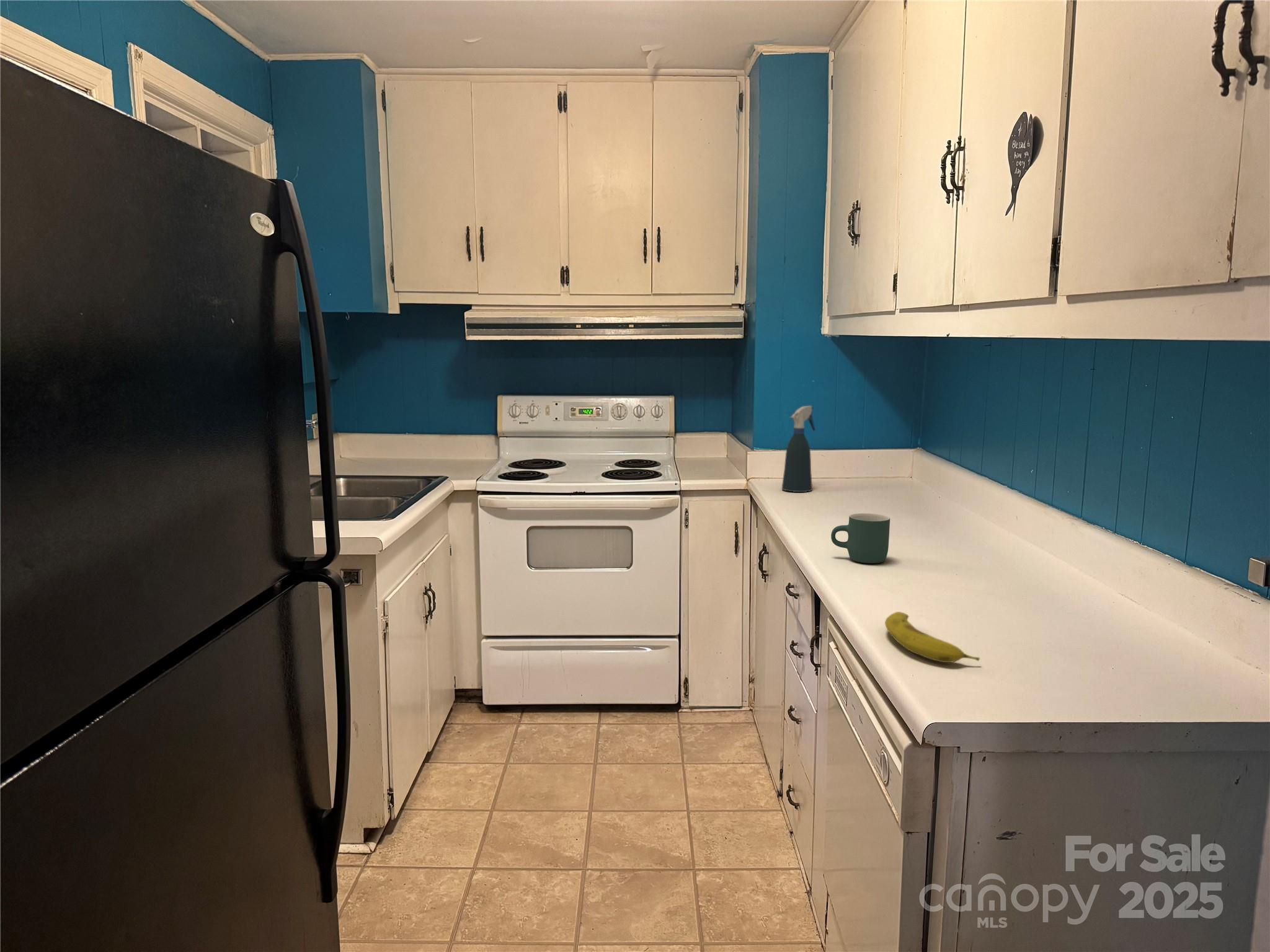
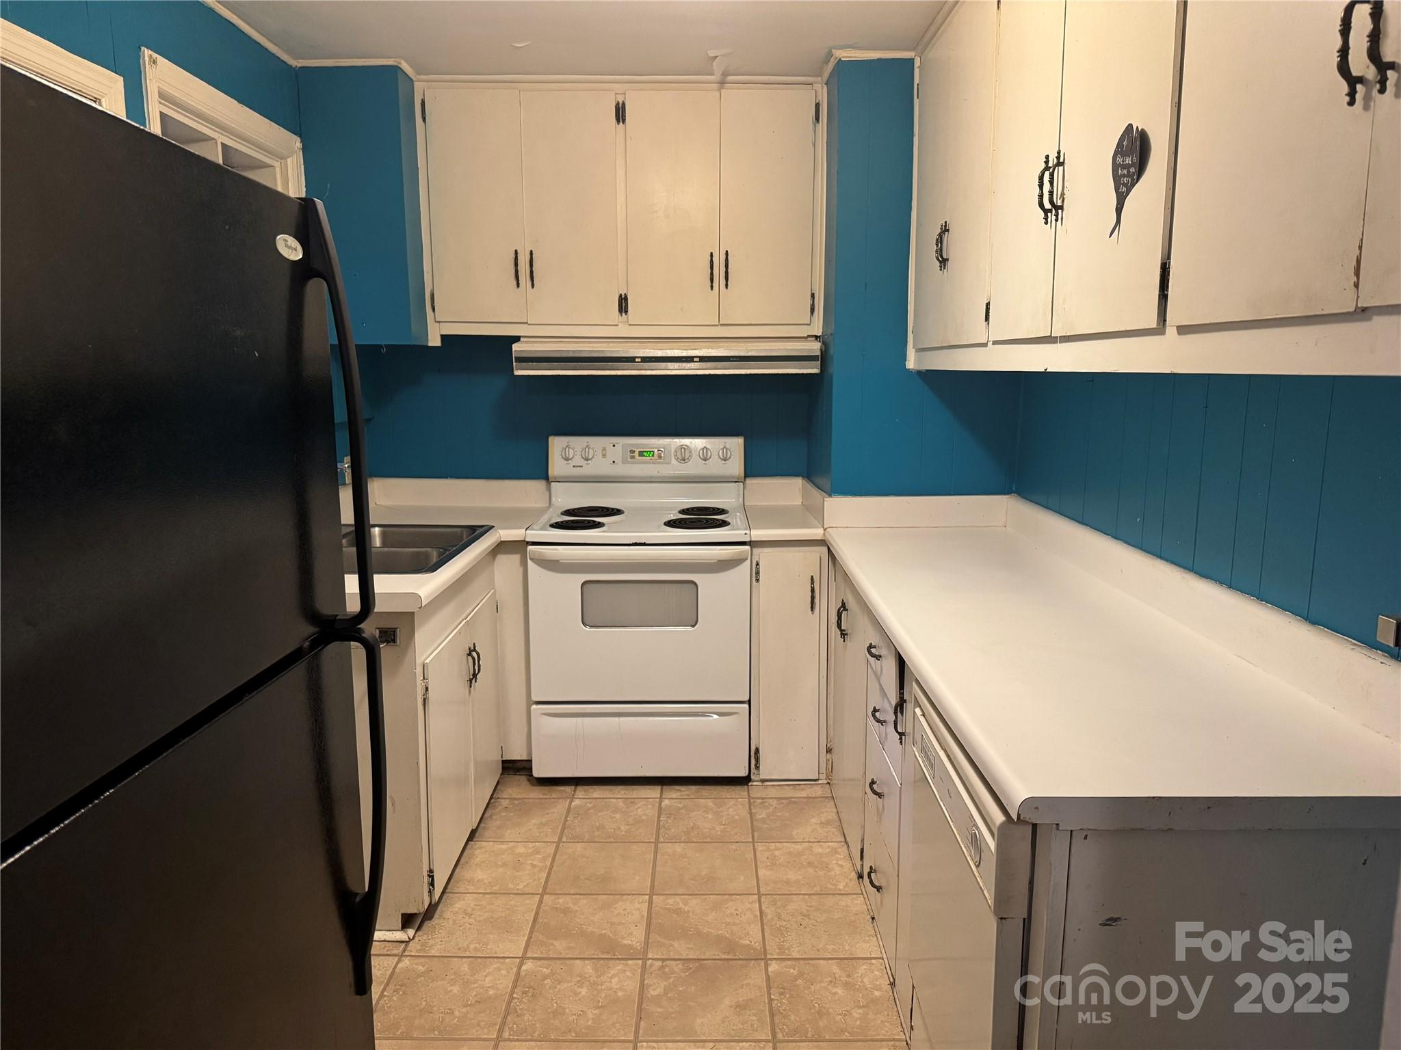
- mug (861, 538)
- fruit (922, 633)
- spray bottle (798, 447)
